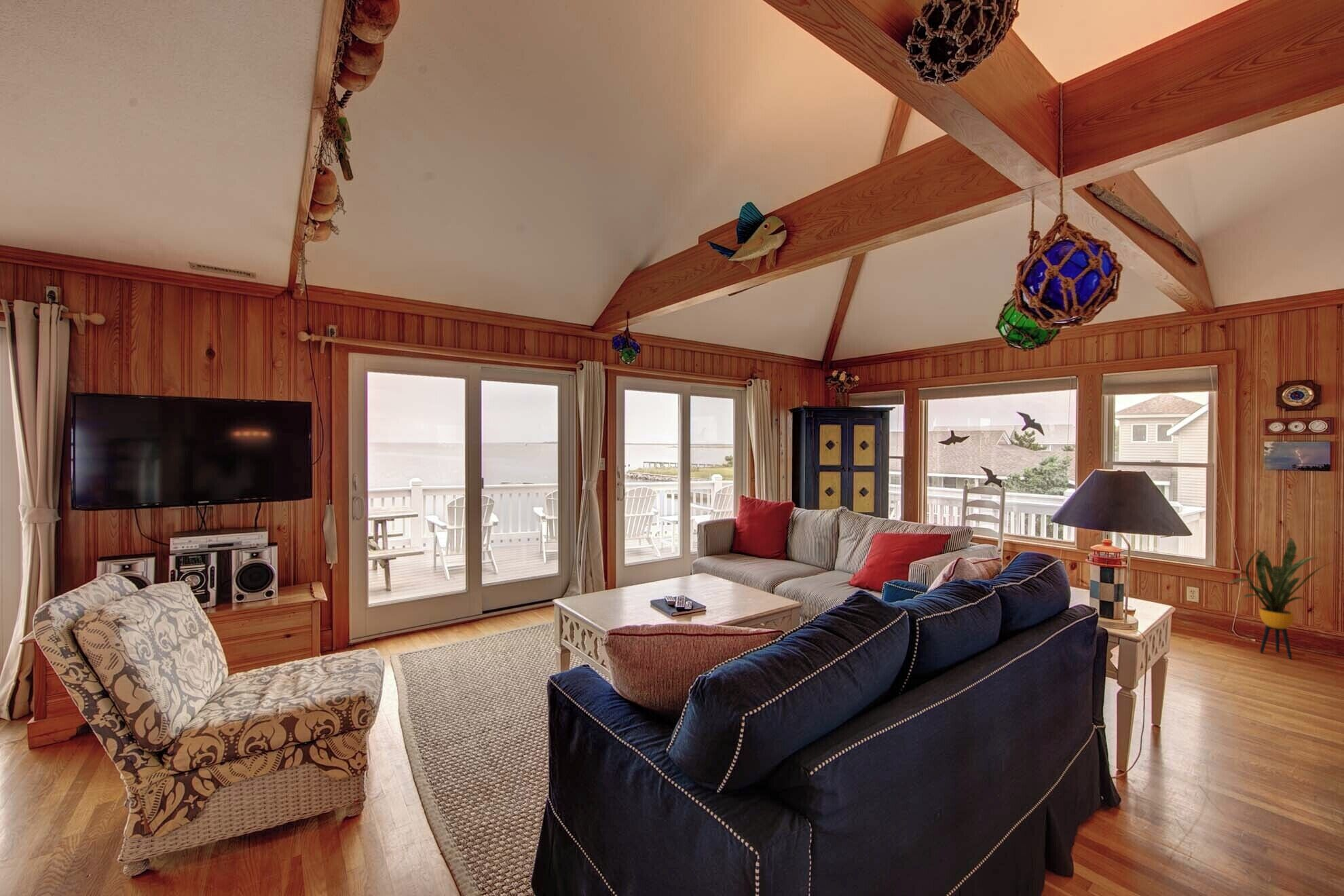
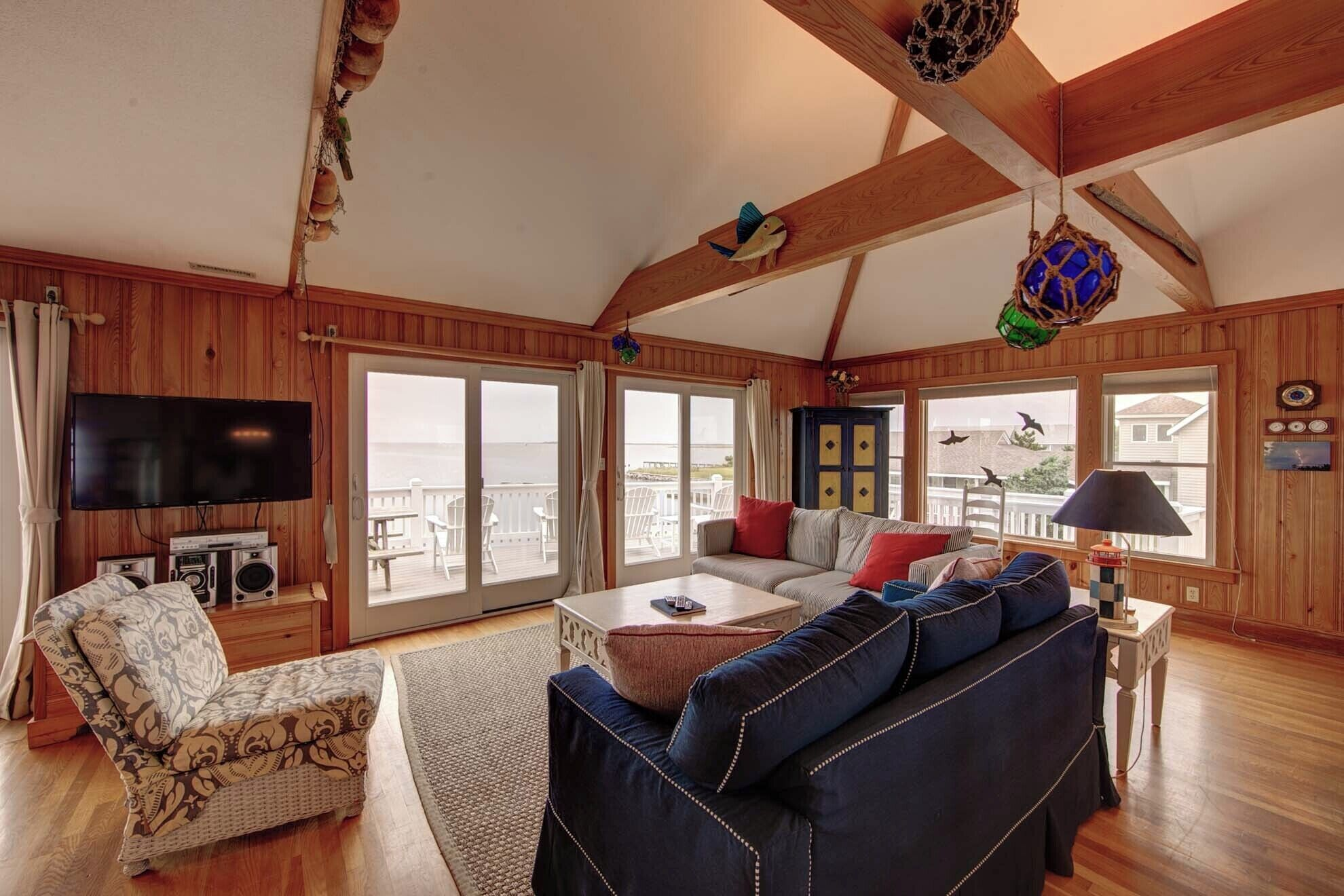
- house plant (1285, 598)
